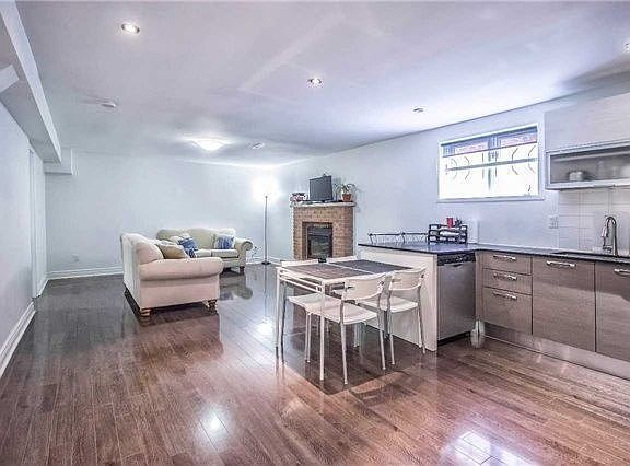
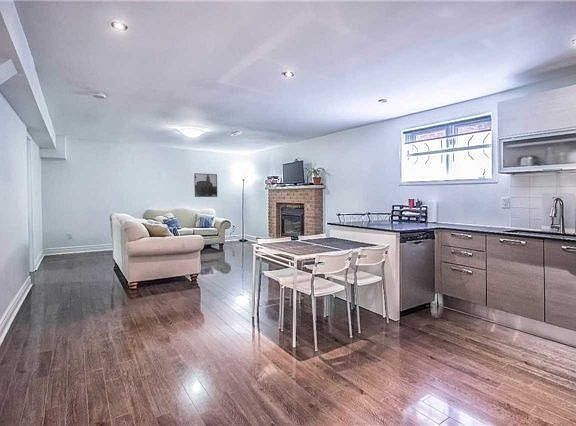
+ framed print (206, 185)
